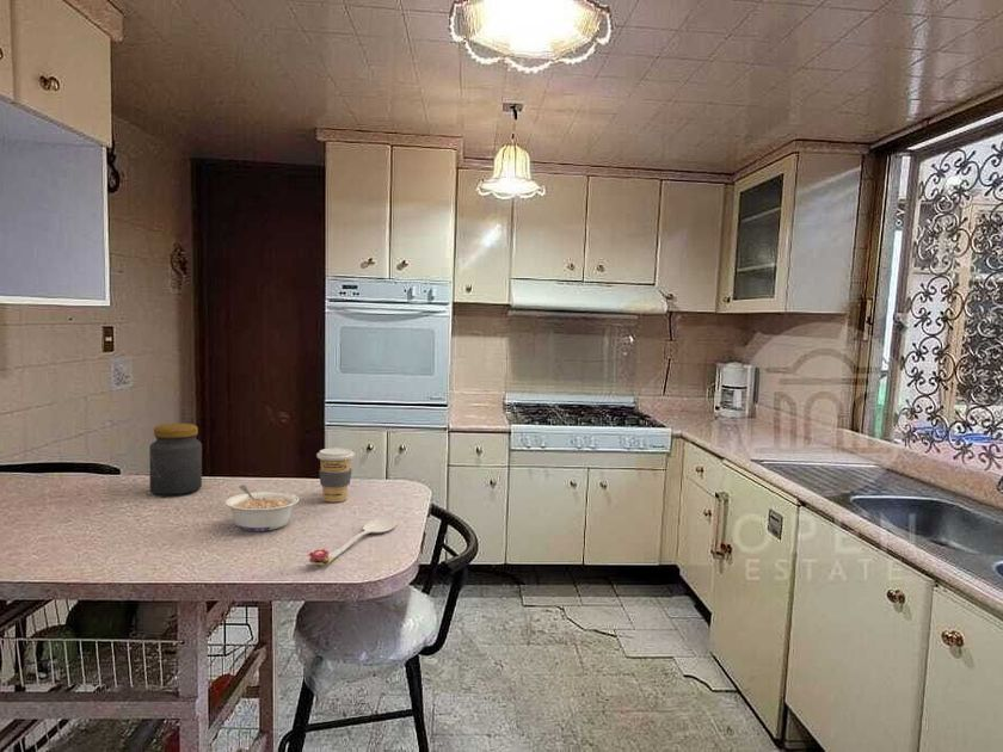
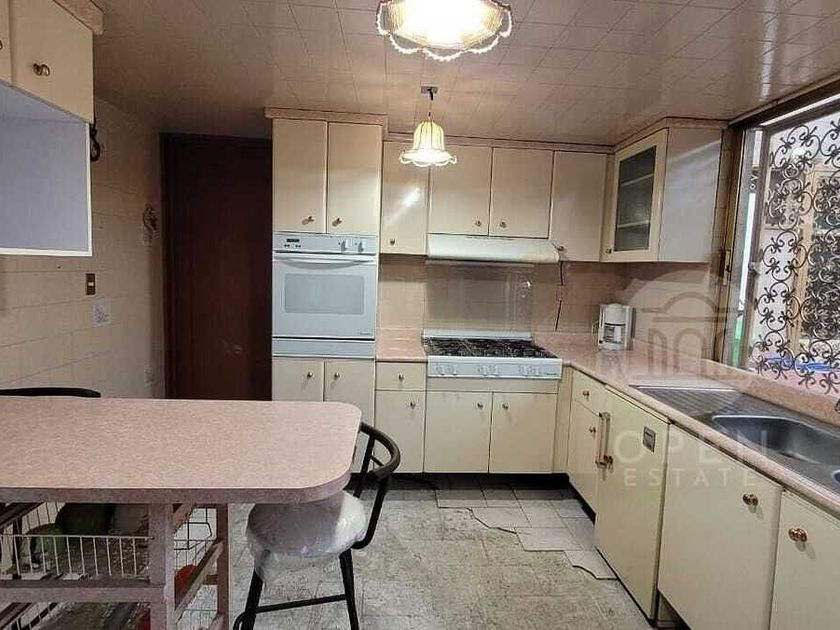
- coffee cup (334, 474)
- legume (259, 508)
- spoon (355, 537)
- jar (176, 457)
